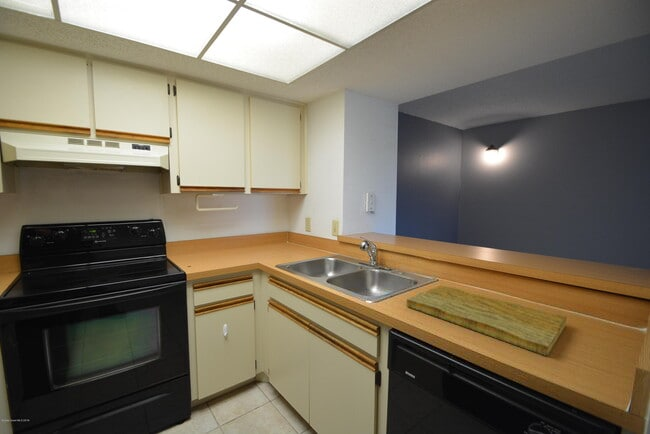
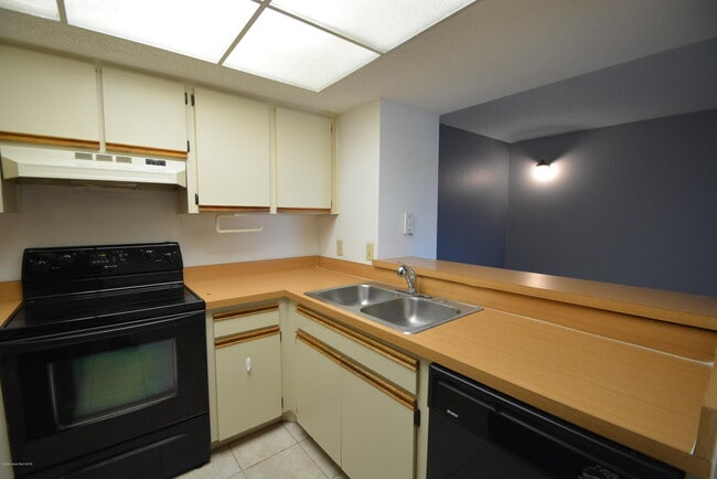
- cutting board (480, 309)
